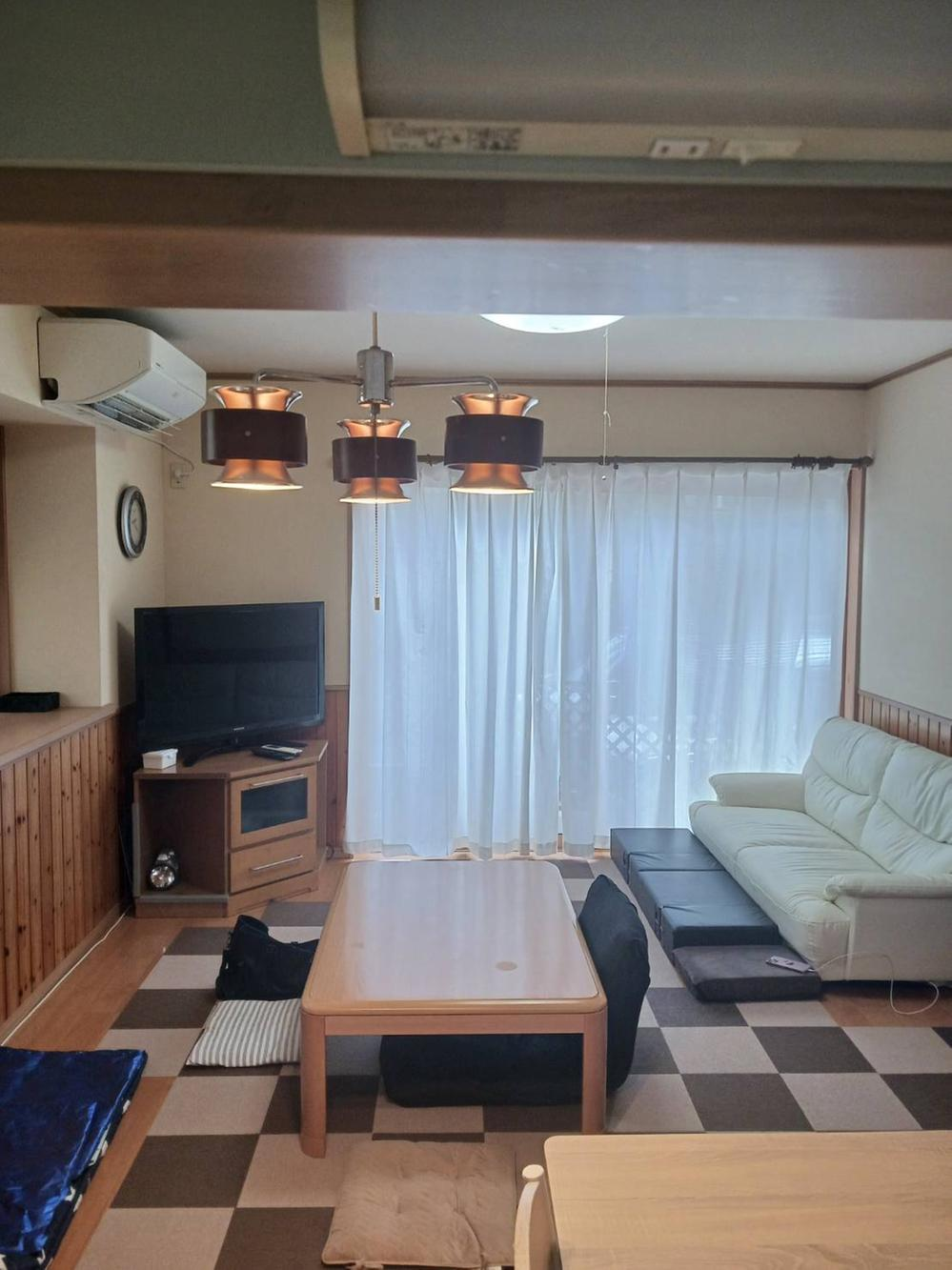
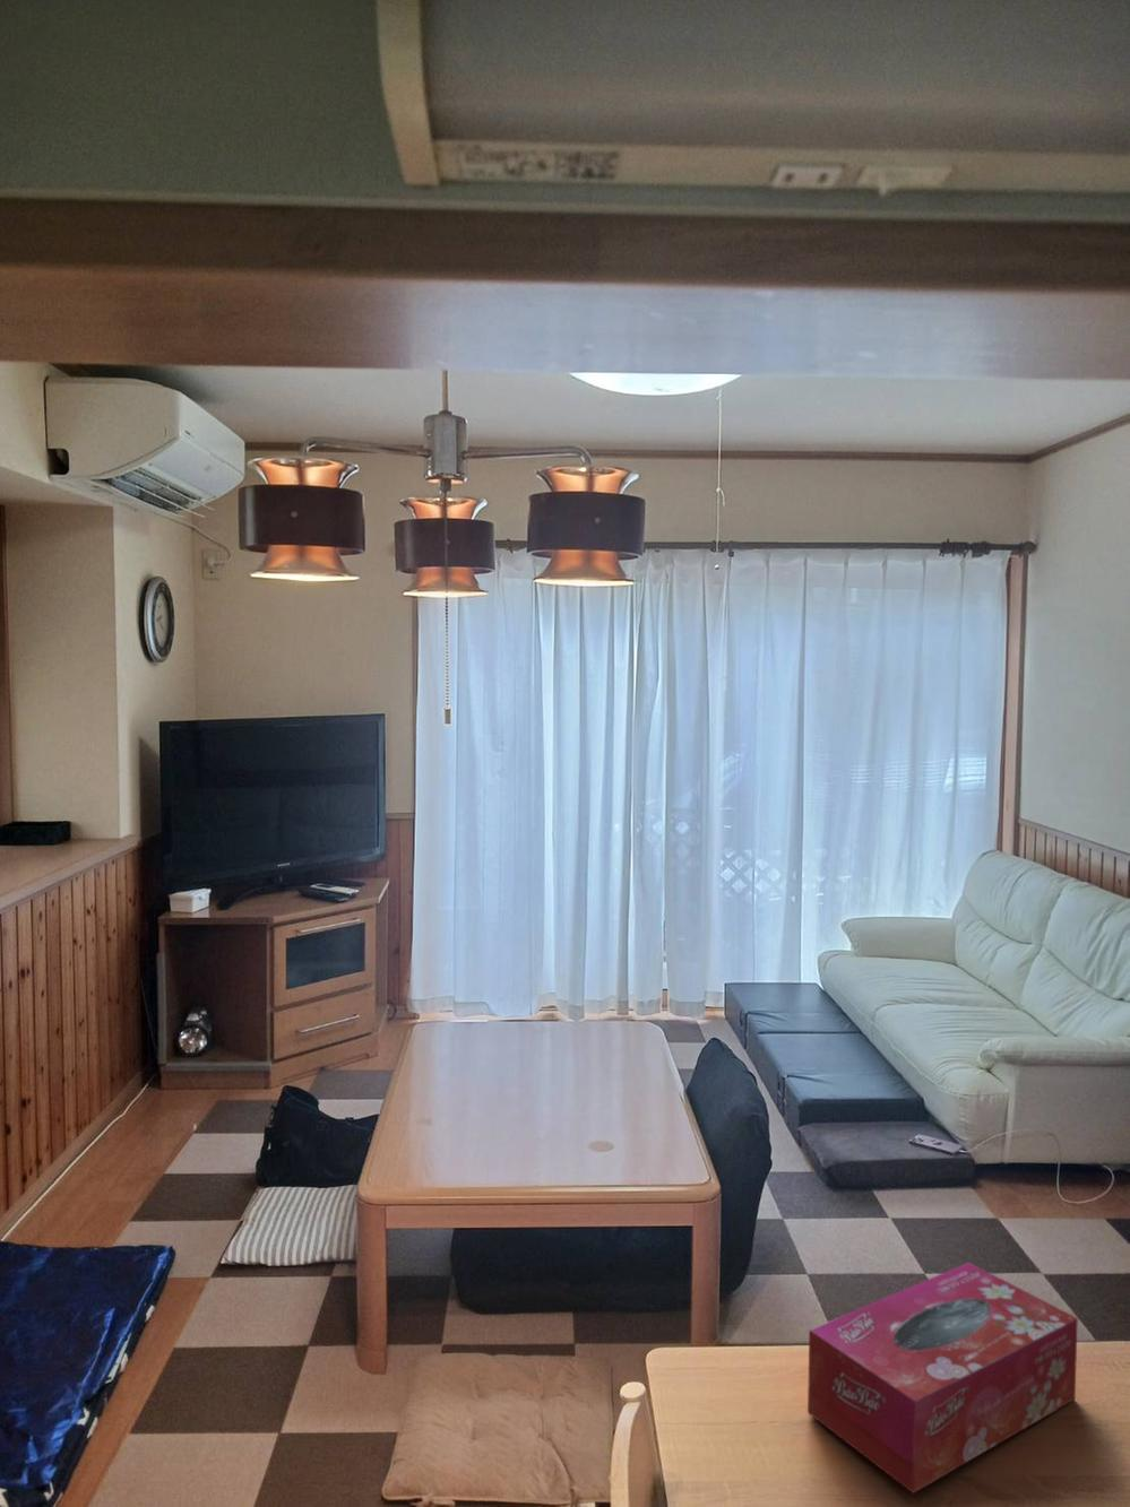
+ tissue box (944, 1365)
